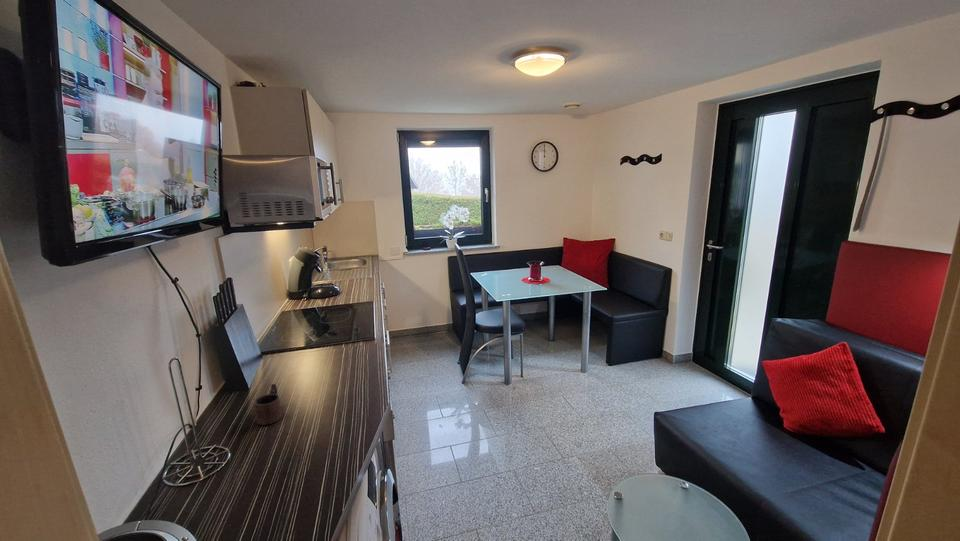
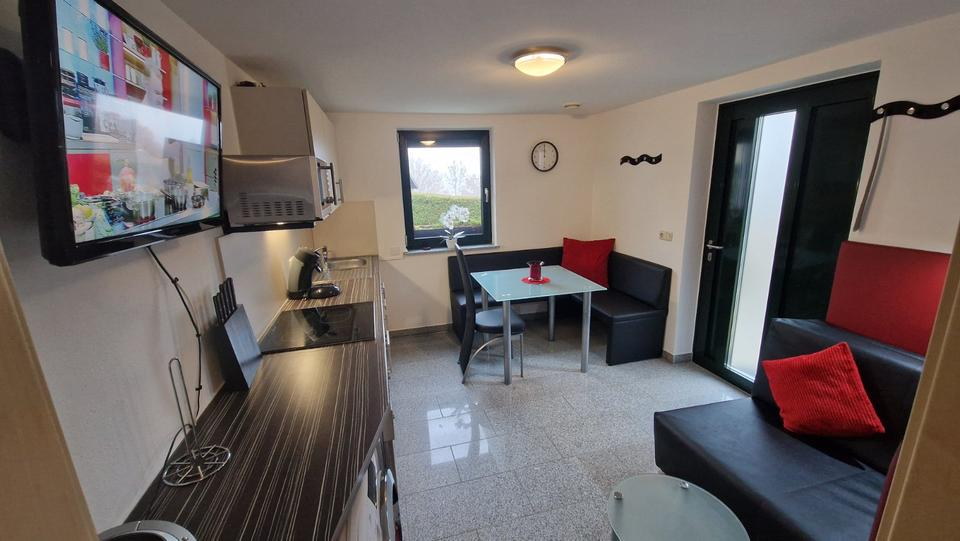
- mug (269, 403)
